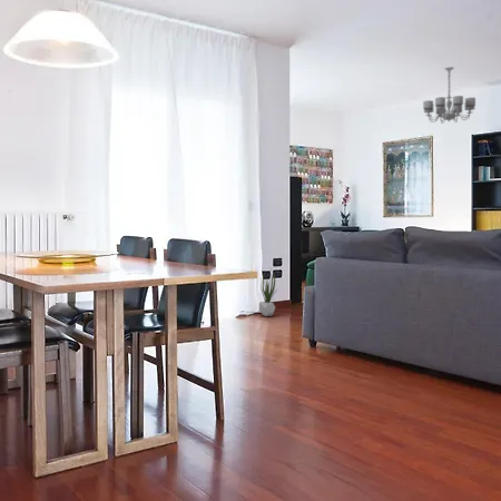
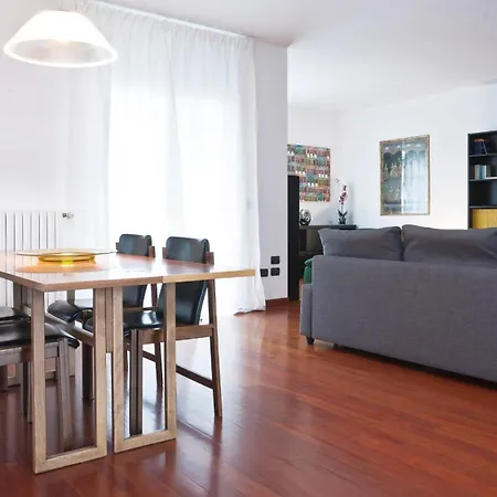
- chandelier (449, 95)
- potted plant (268, 294)
